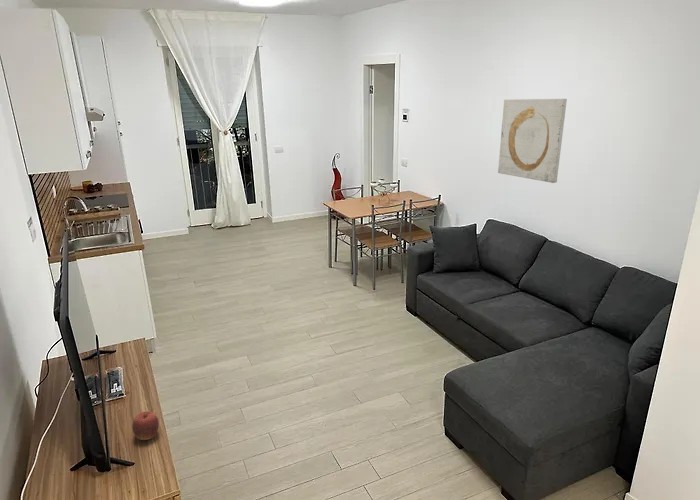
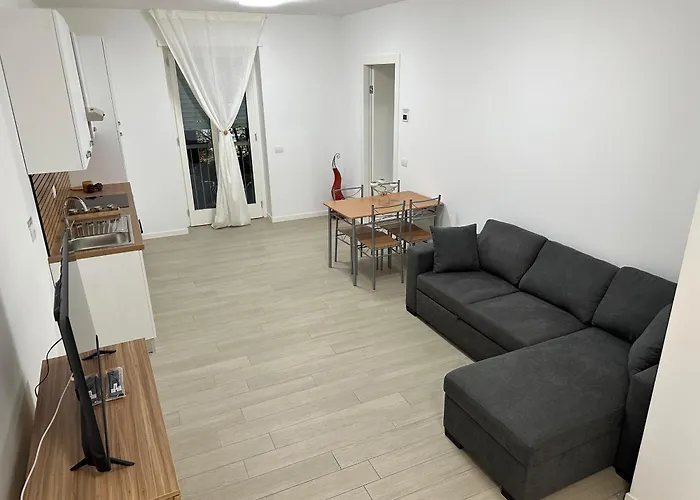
- apple (145, 424)
- wall art (529, 139)
